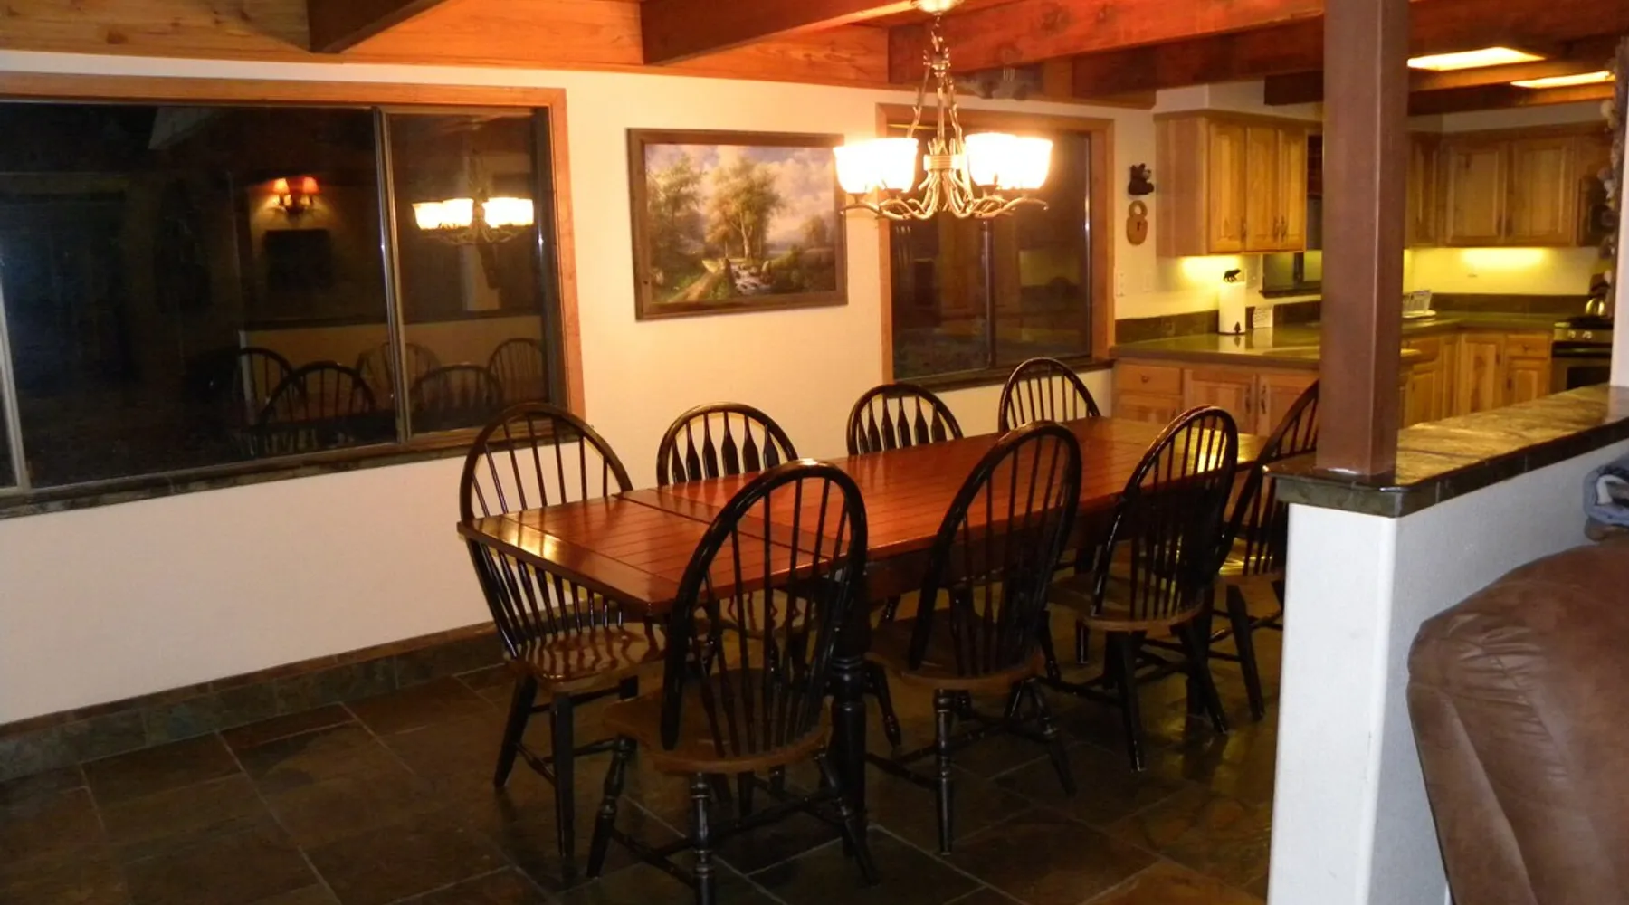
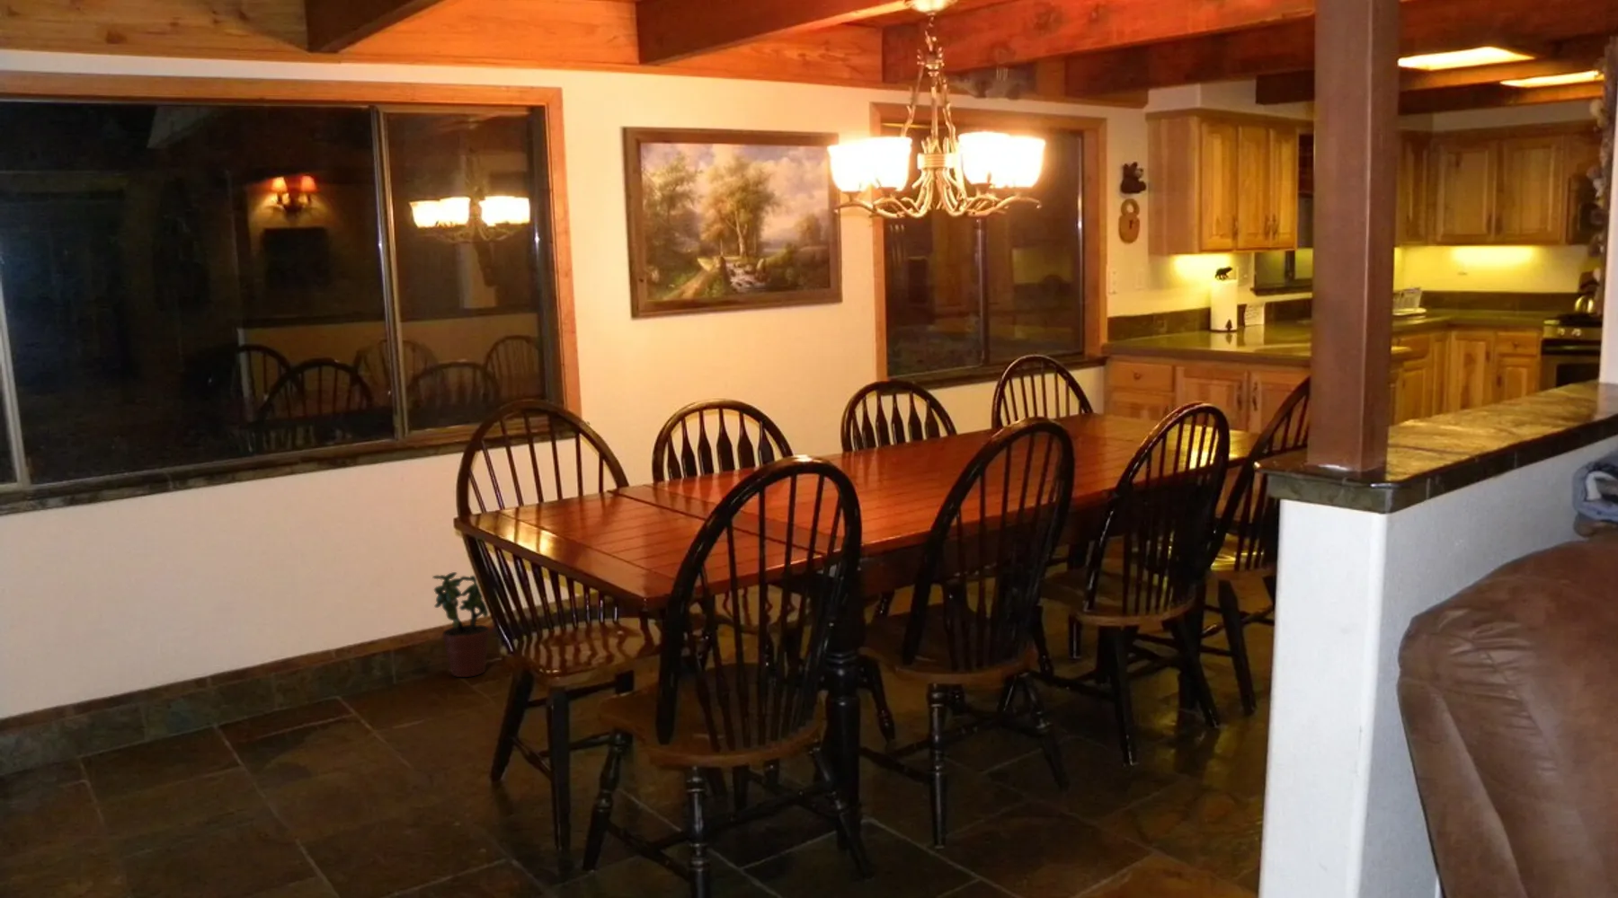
+ potted plant (460, 620)
